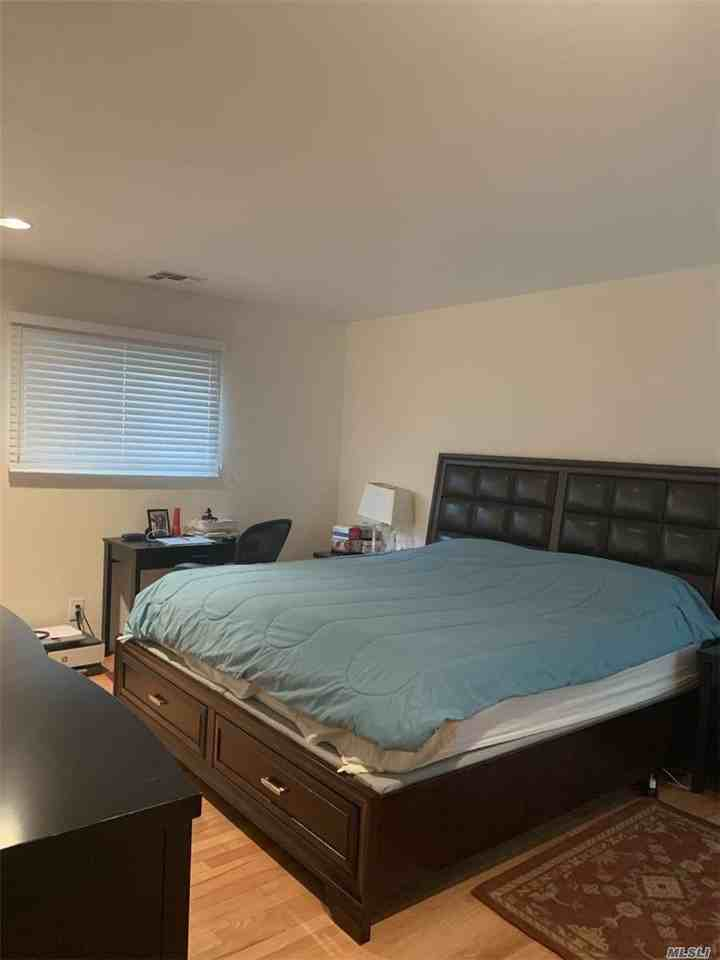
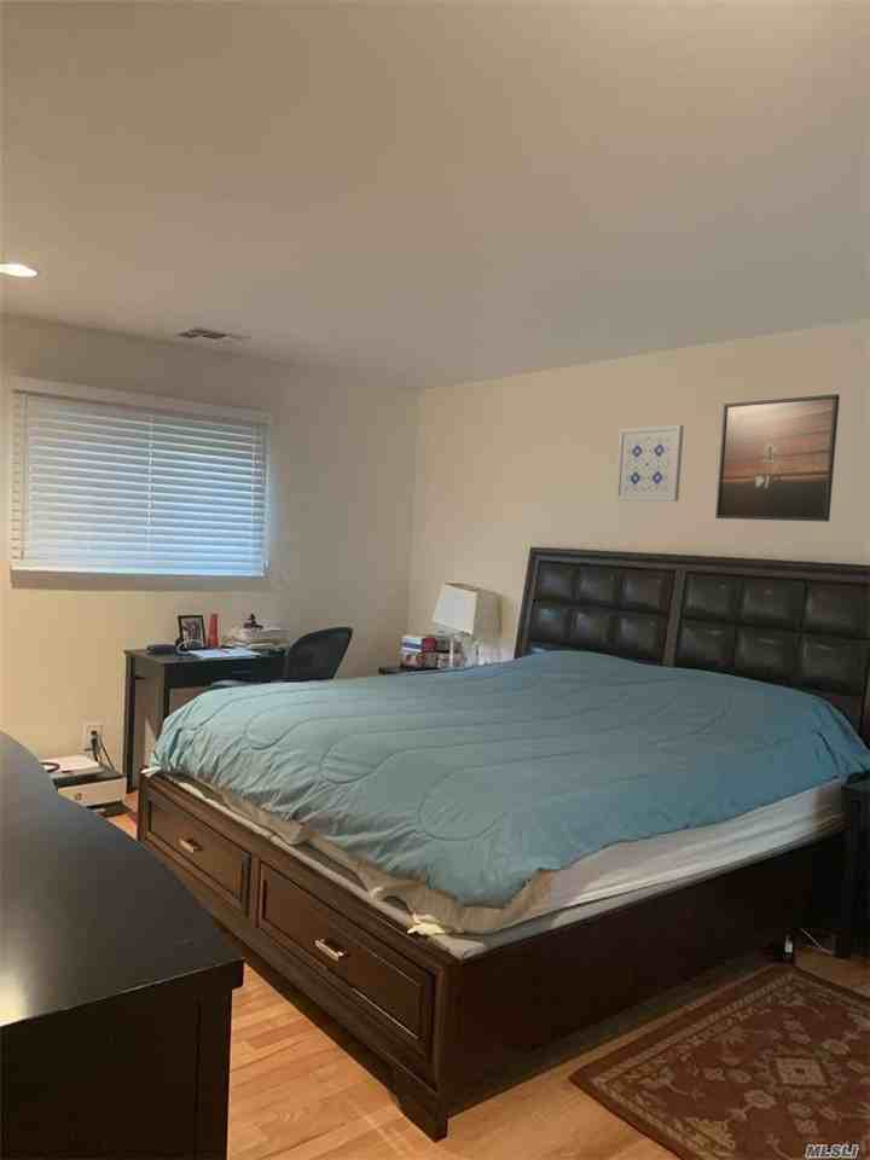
+ wall art (648, 464)
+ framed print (773, 459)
